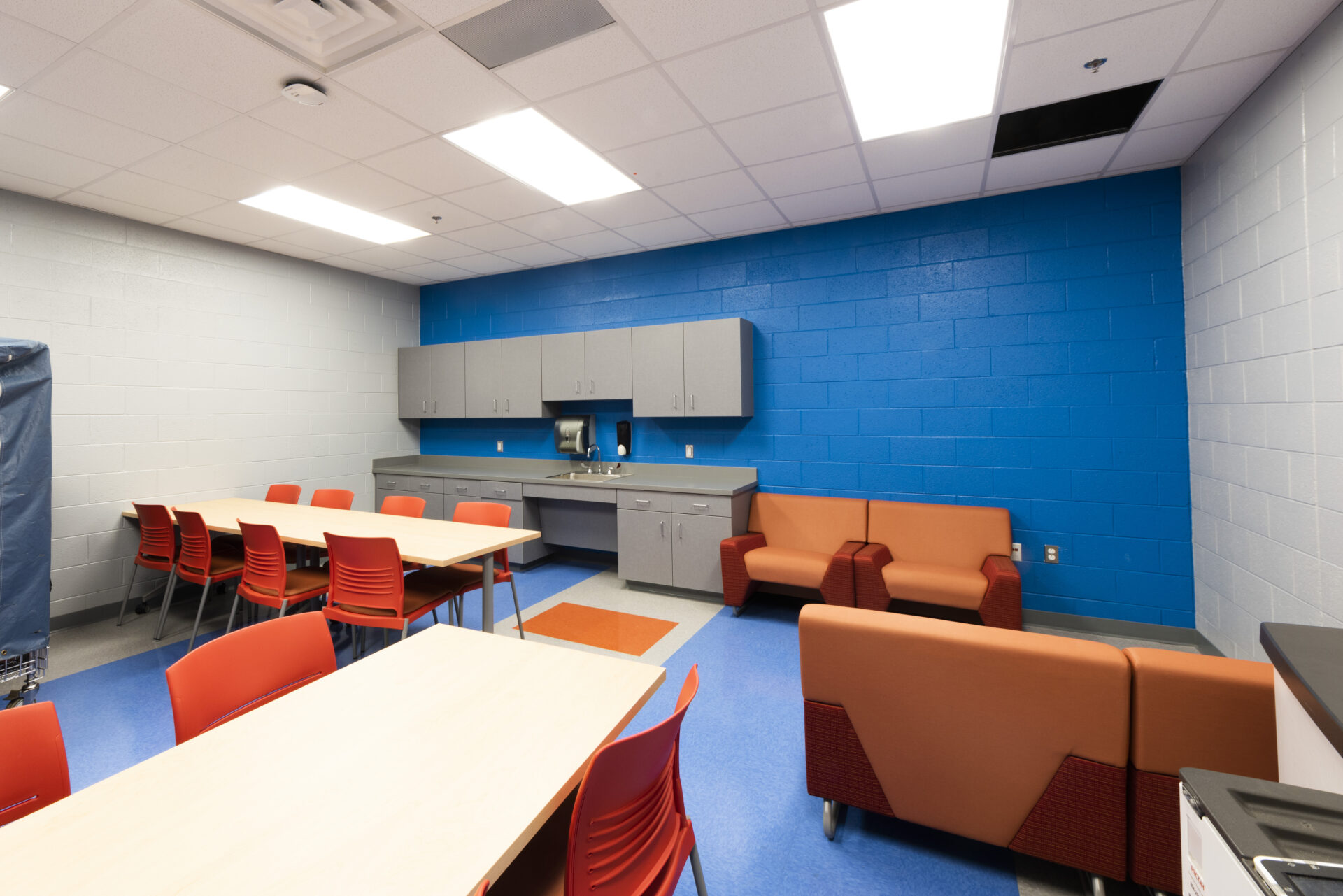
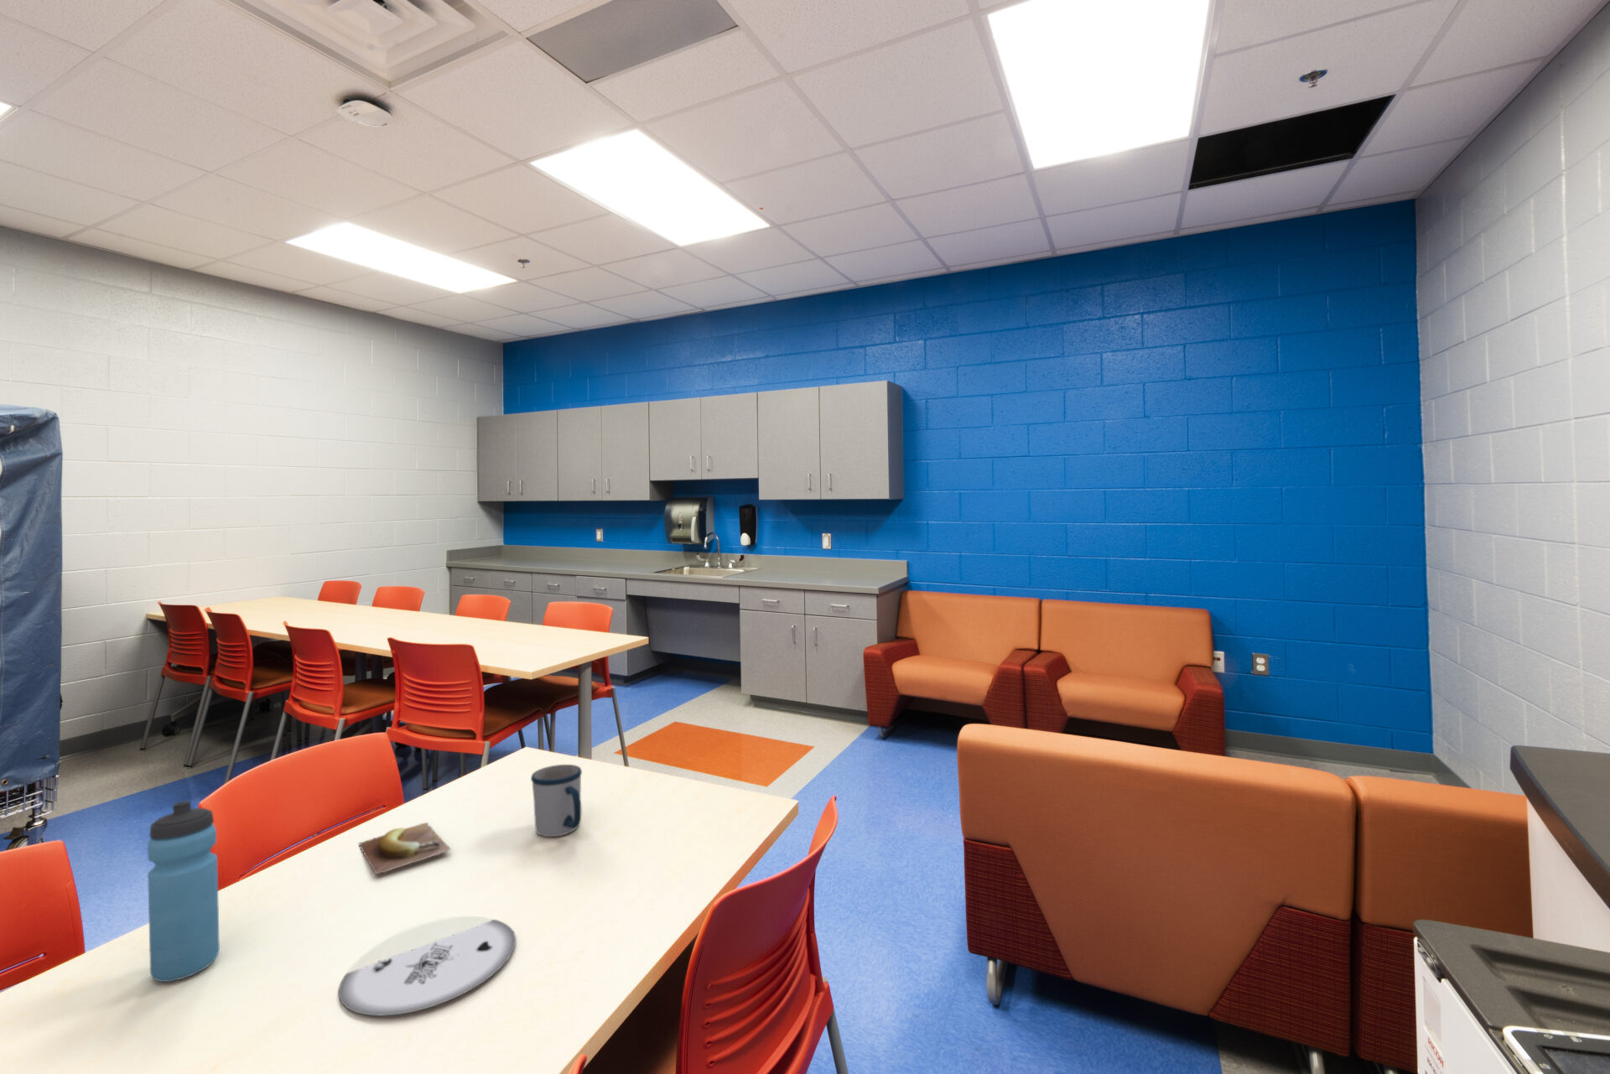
+ banana (403, 841)
+ water bottle (183, 885)
+ plate (432, 958)
+ mug (559, 802)
